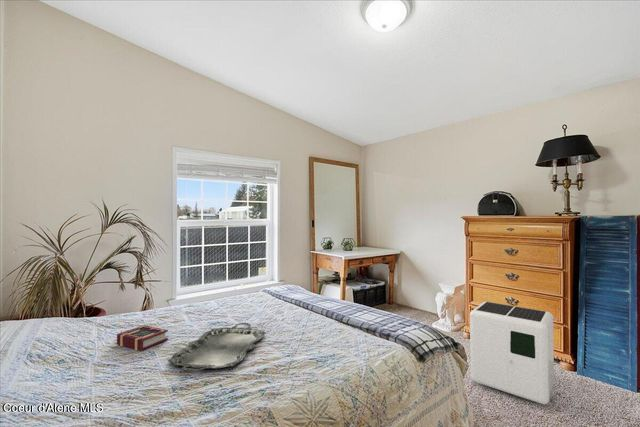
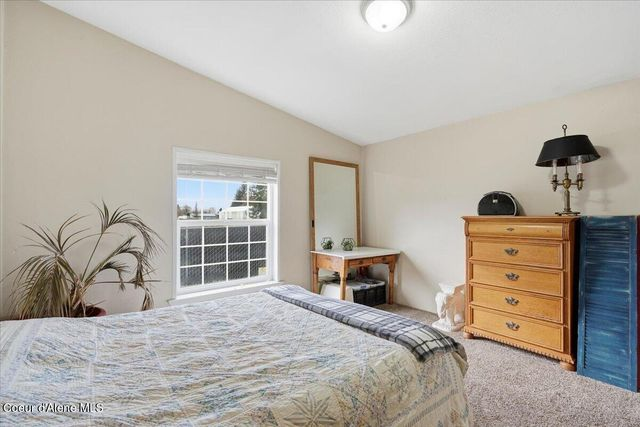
- air purifier (511, 348)
- serving tray (221, 345)
- book (142, 336)
